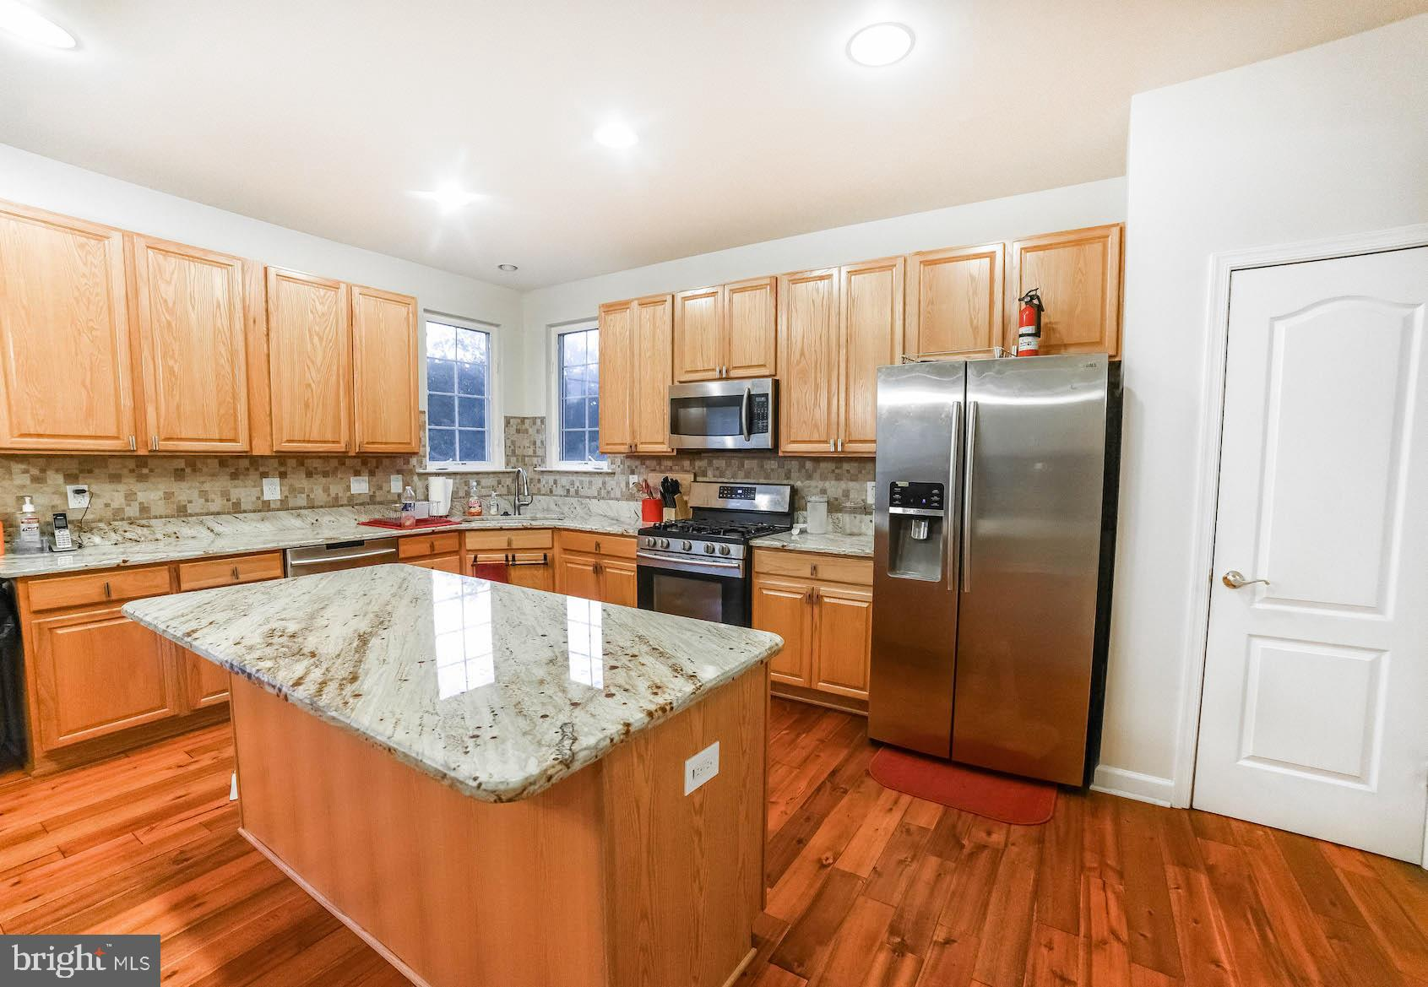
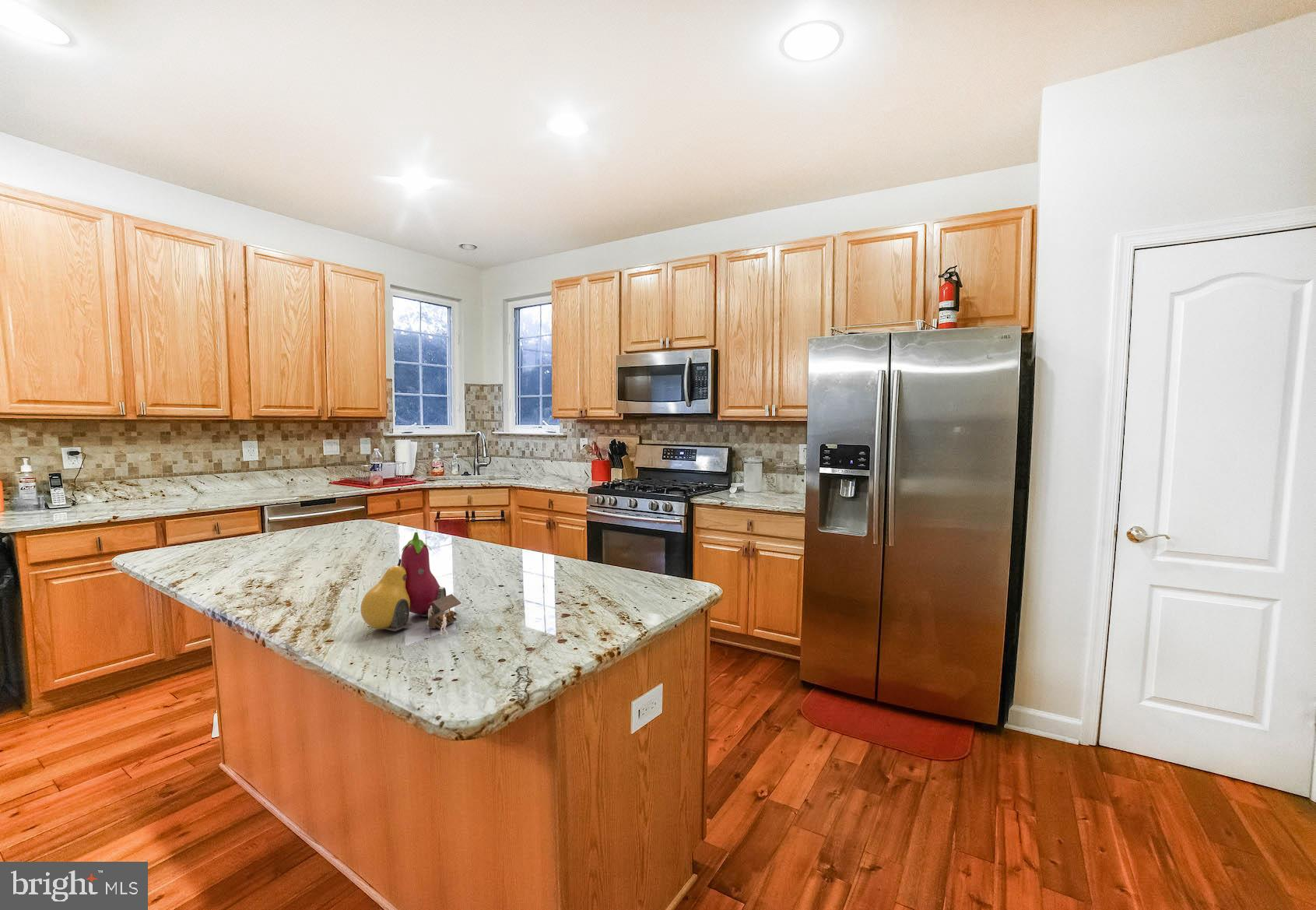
+ fruit (412, 580)
